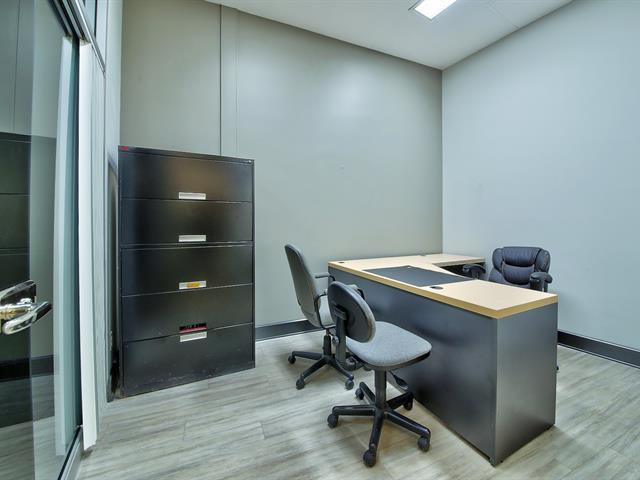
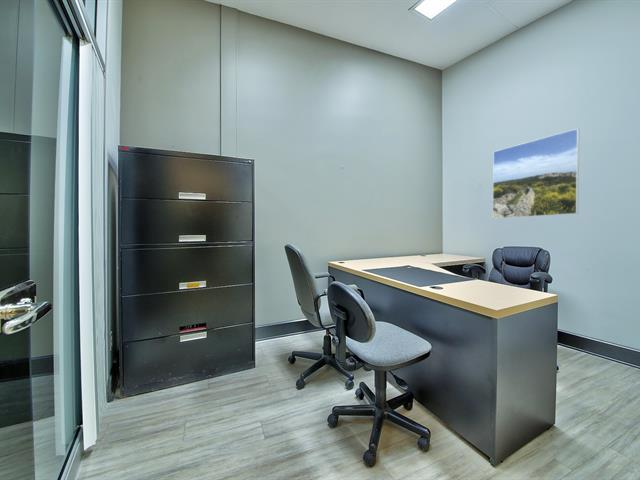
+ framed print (530, 179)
